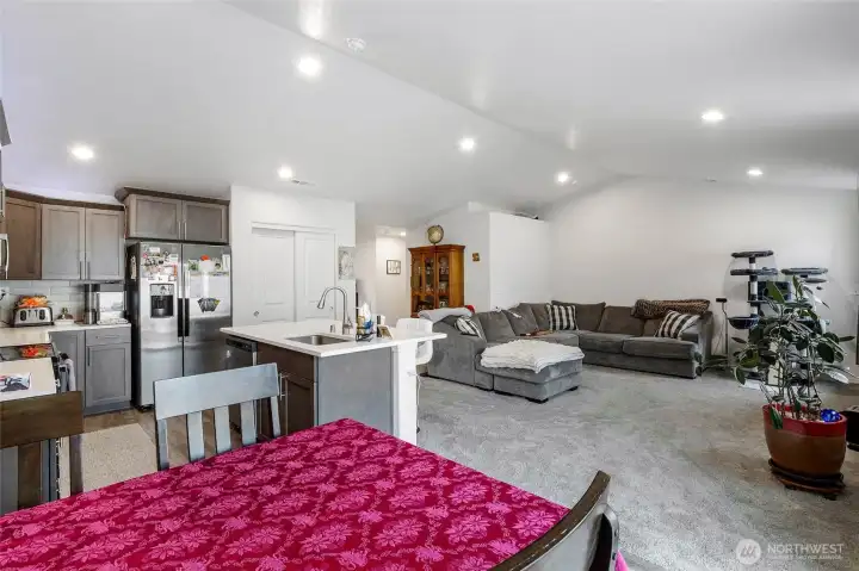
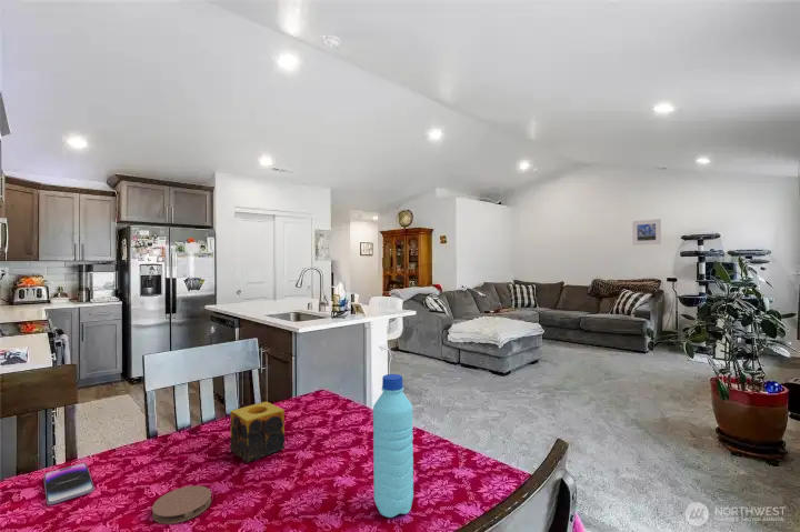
+ candle (257, 430)
+ smartphone (68, 482)
+ coaster (182, 503)
+ water bottle (392, 442)
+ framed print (646, 232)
